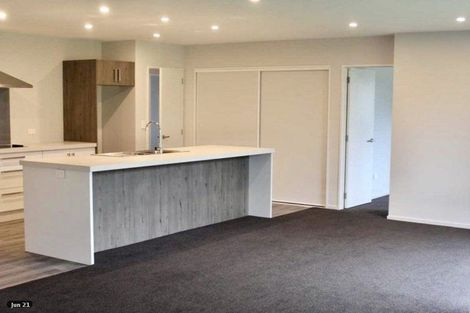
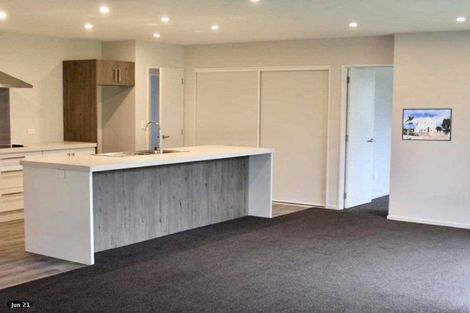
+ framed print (426, 124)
